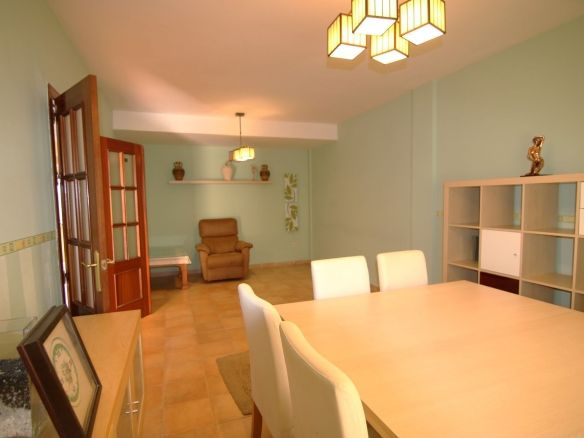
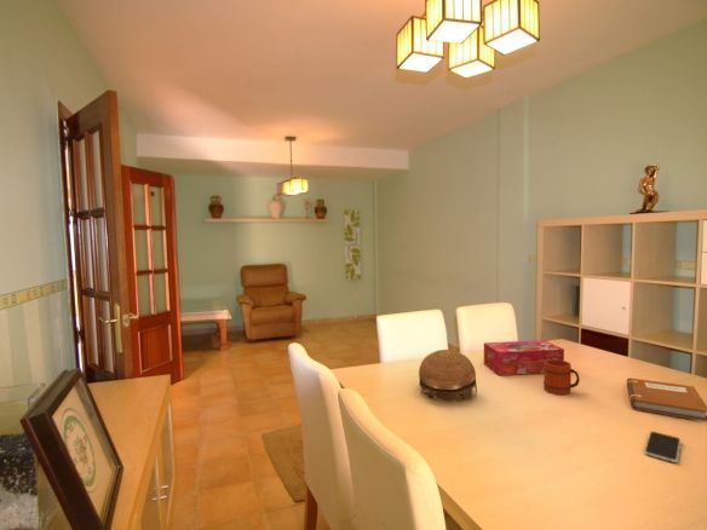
+ mug (561, 376)
+ tissue box (522, 356)
+ notebook (662, 396)
+ smartphone (662, 445)
+ decorative bowl (447, 371)
